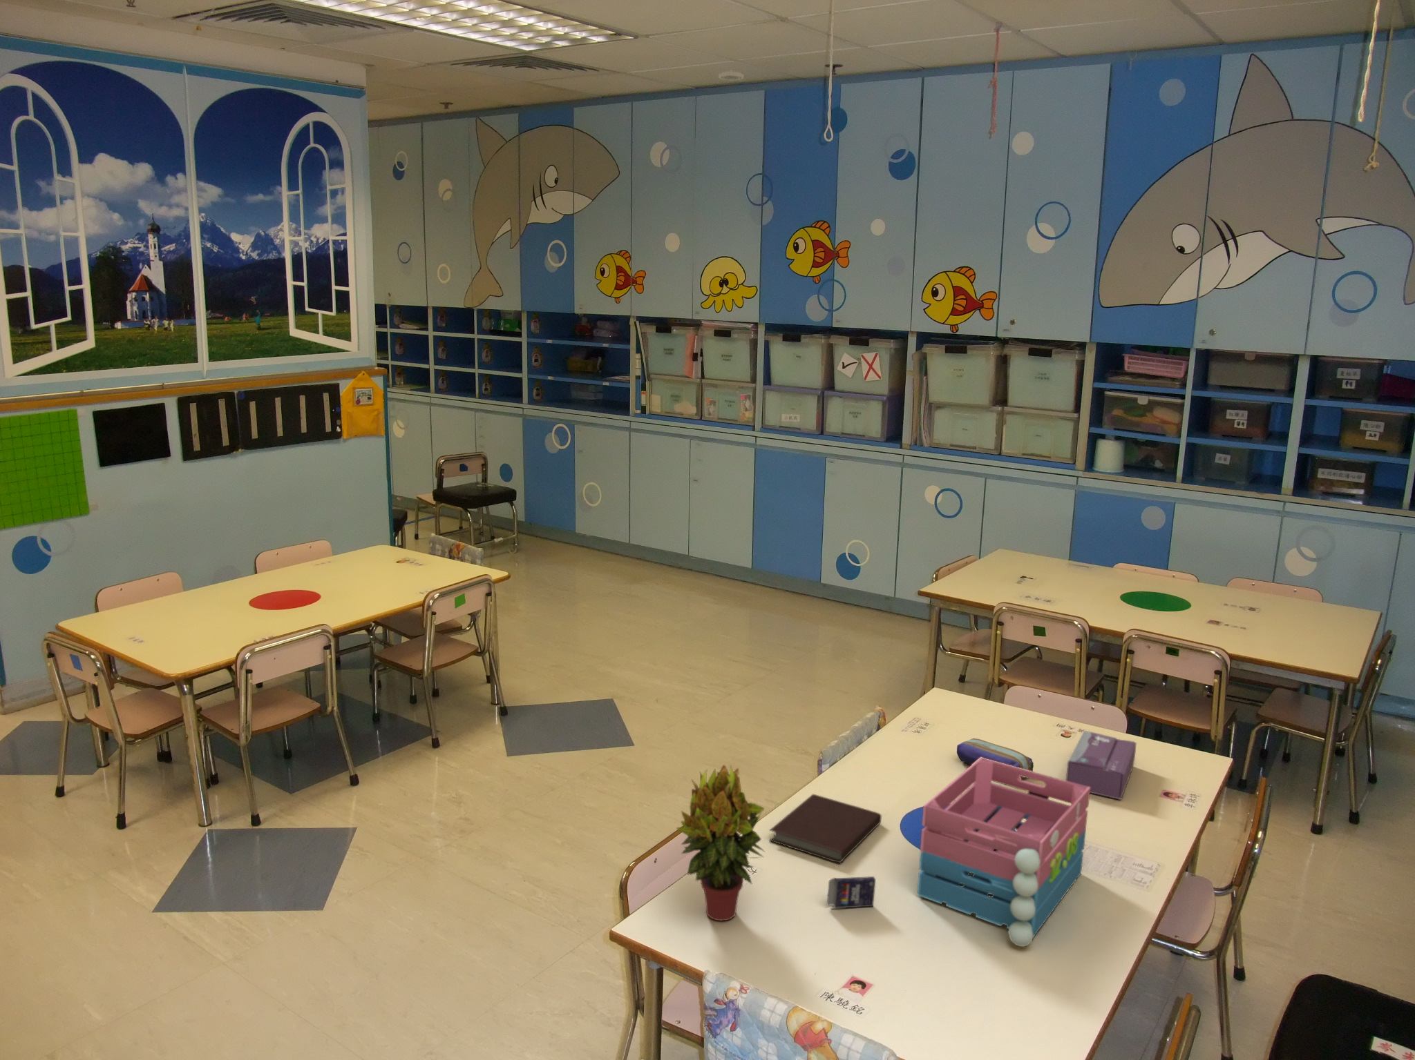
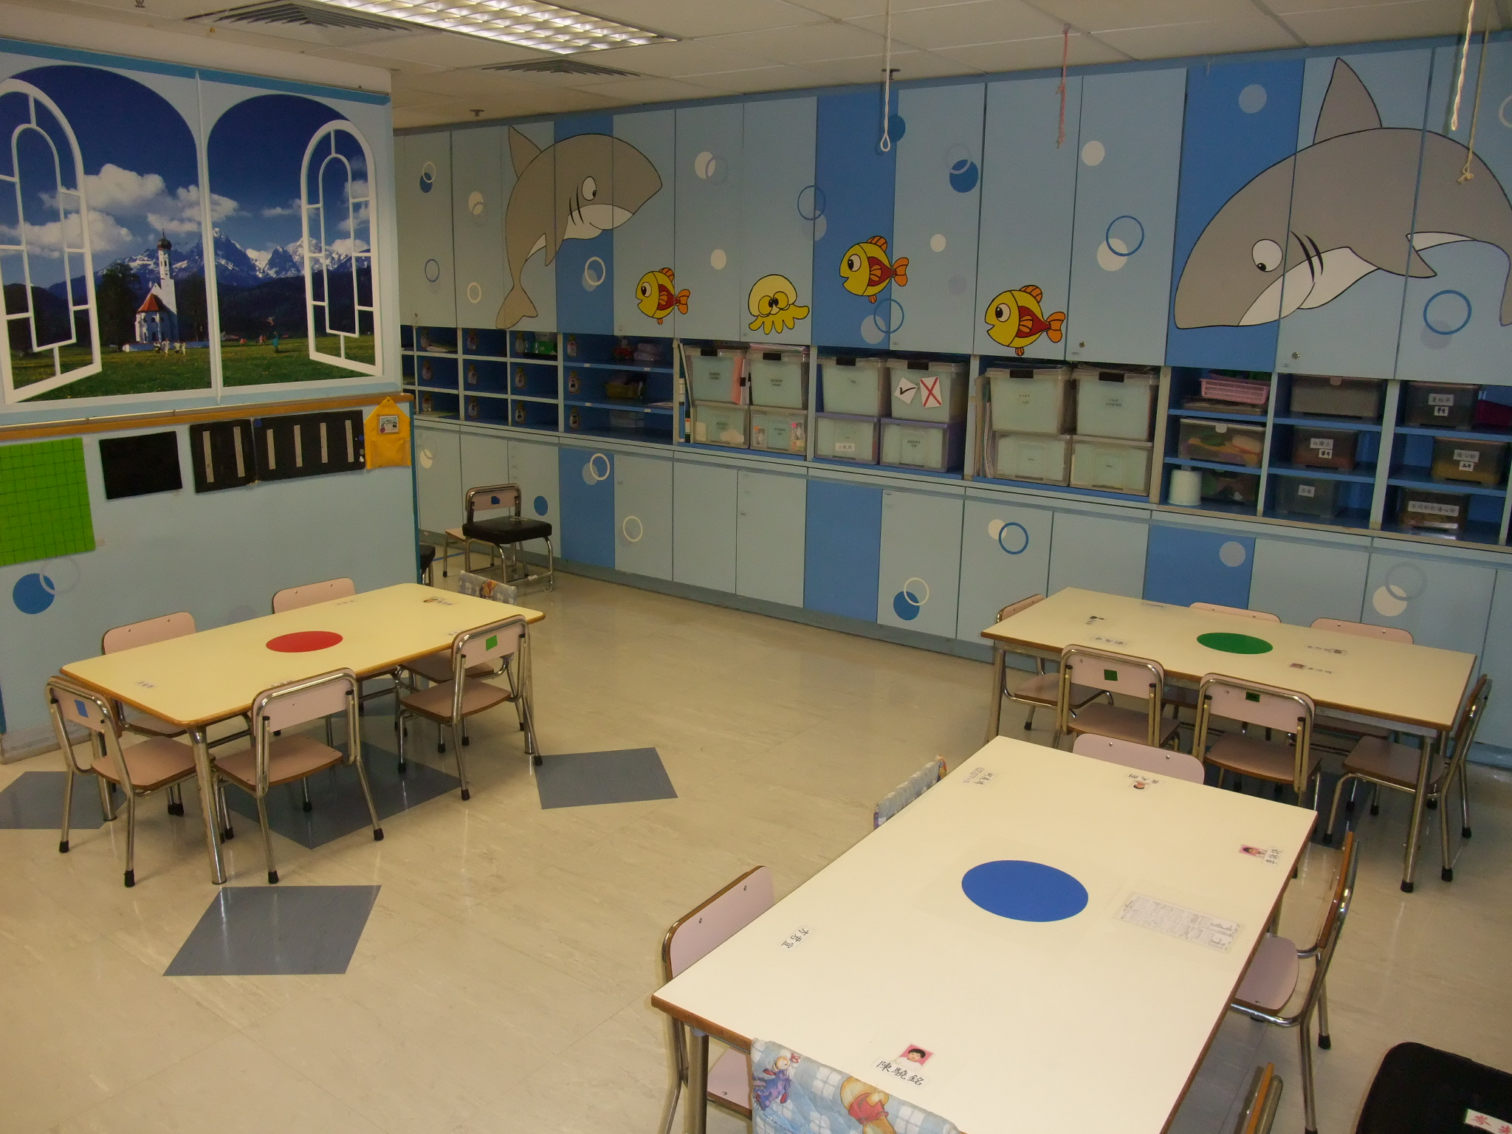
- crayon box (850, 892)
- notebook (826, 827)
- pencil case (994, 758)
- smoke detector (731, 73)
- tissue box (1101, 763)
- potted plant (722, 842)
- storage basket (1004, 843)
